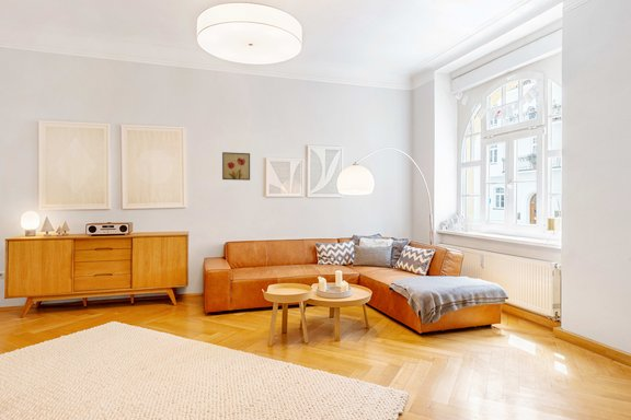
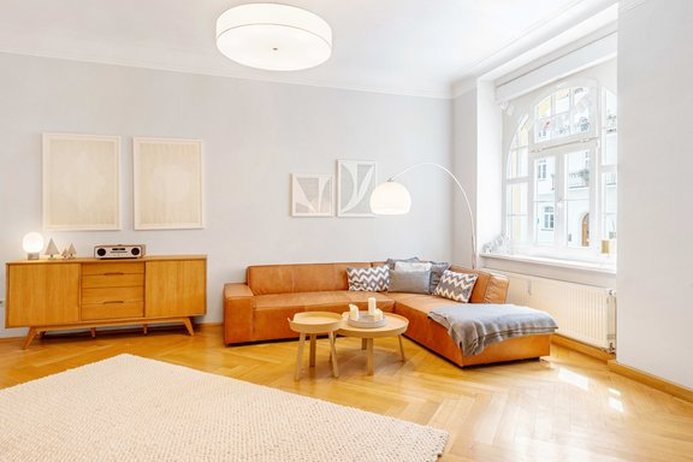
- wall art (236, 166)
